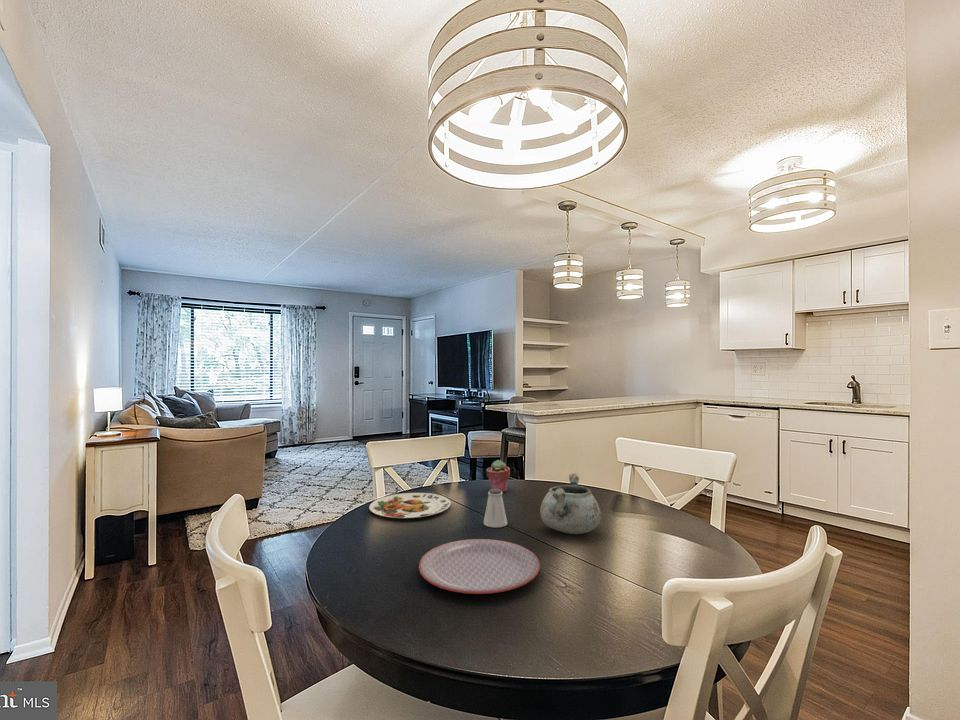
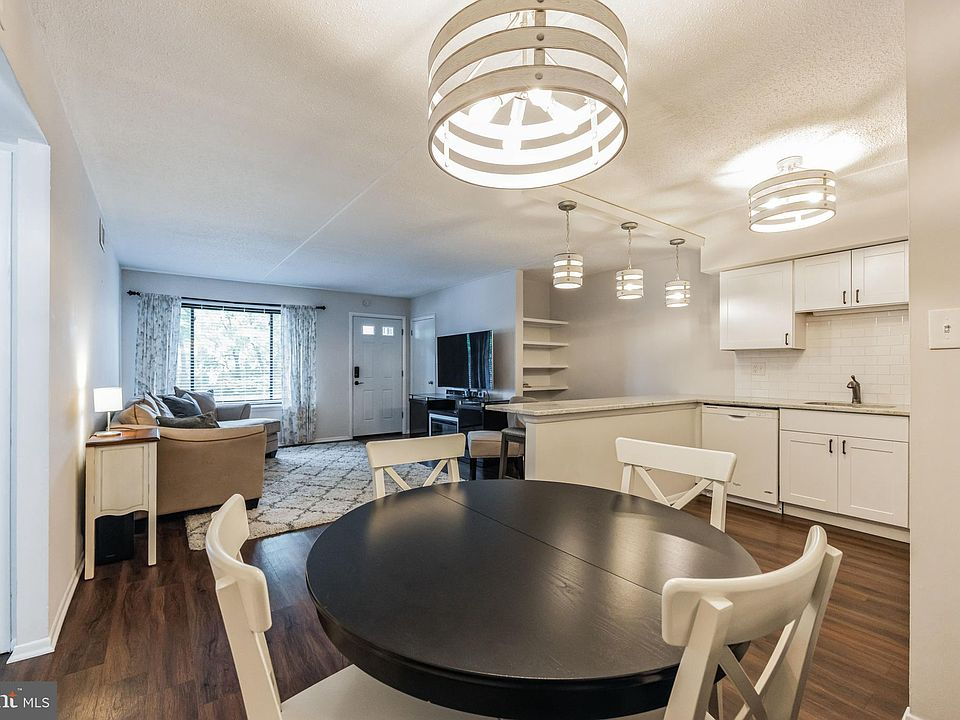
- decorative bowl (570, 505)
- plate (410, 505)
- potted succulent (498, 475)
- saltshaker (495, 506)
- plate (479, 566)
